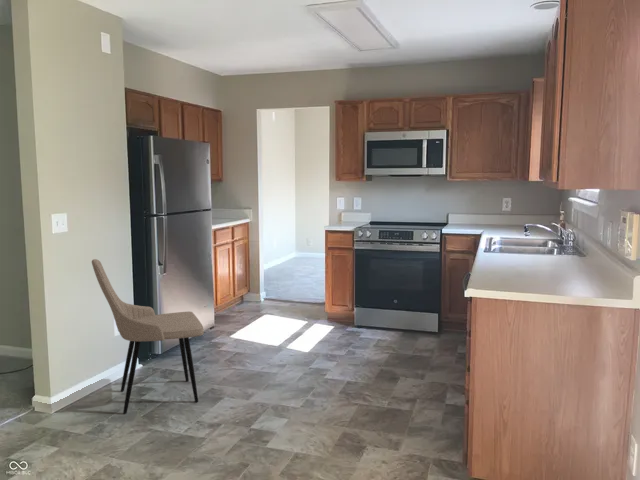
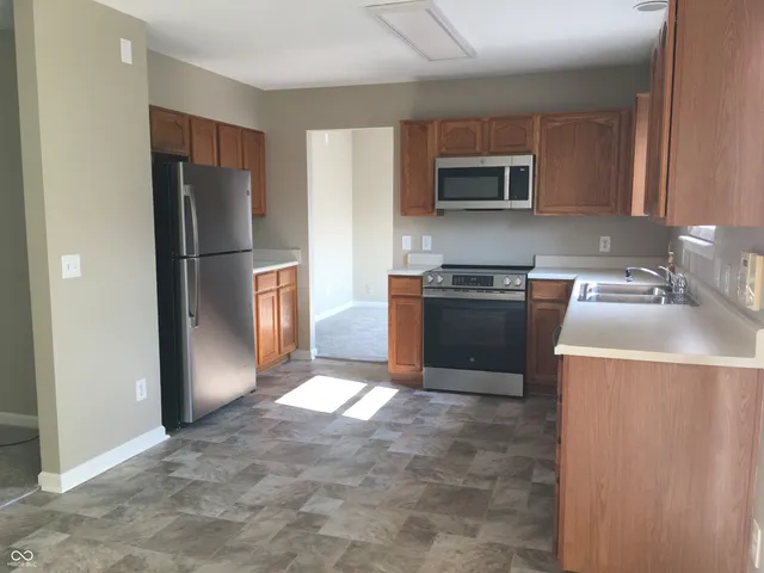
- dining chair (148, 328)
